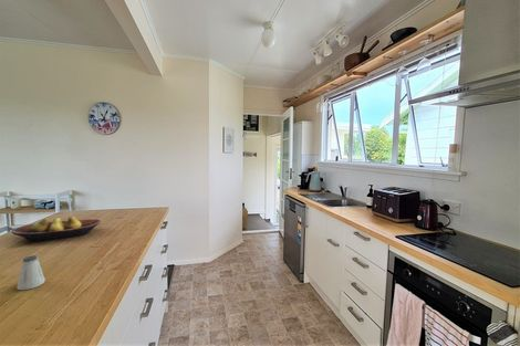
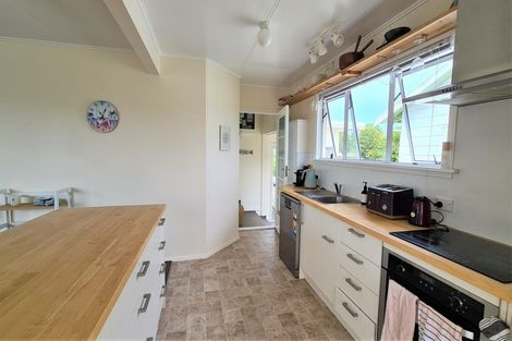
- saltshaker (30, 271)
- fruit bowl (60, 226)
